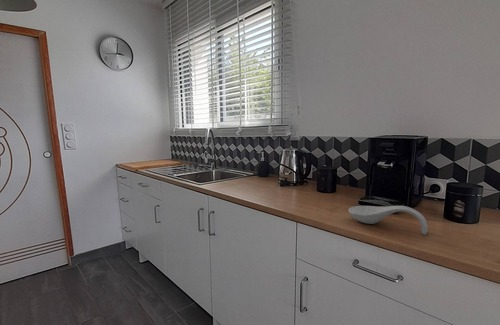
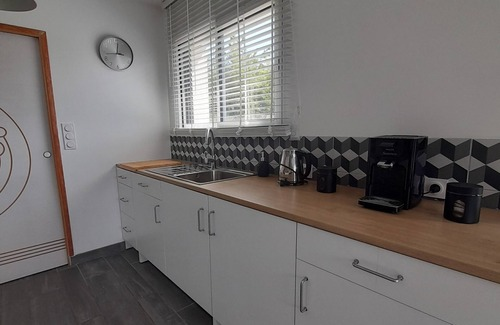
- spoon rest (385, 214)
